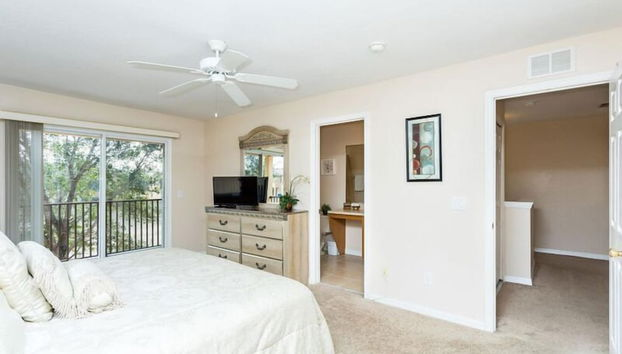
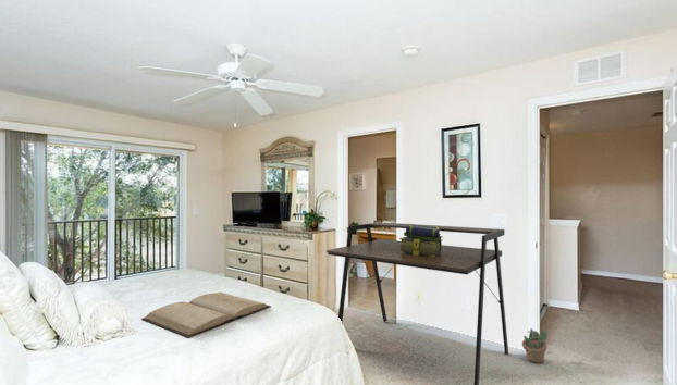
+ desk (421, 268)
+ decorative plant (534, 344)
+ book (209, 308)
+ stack of books (422, 238)
